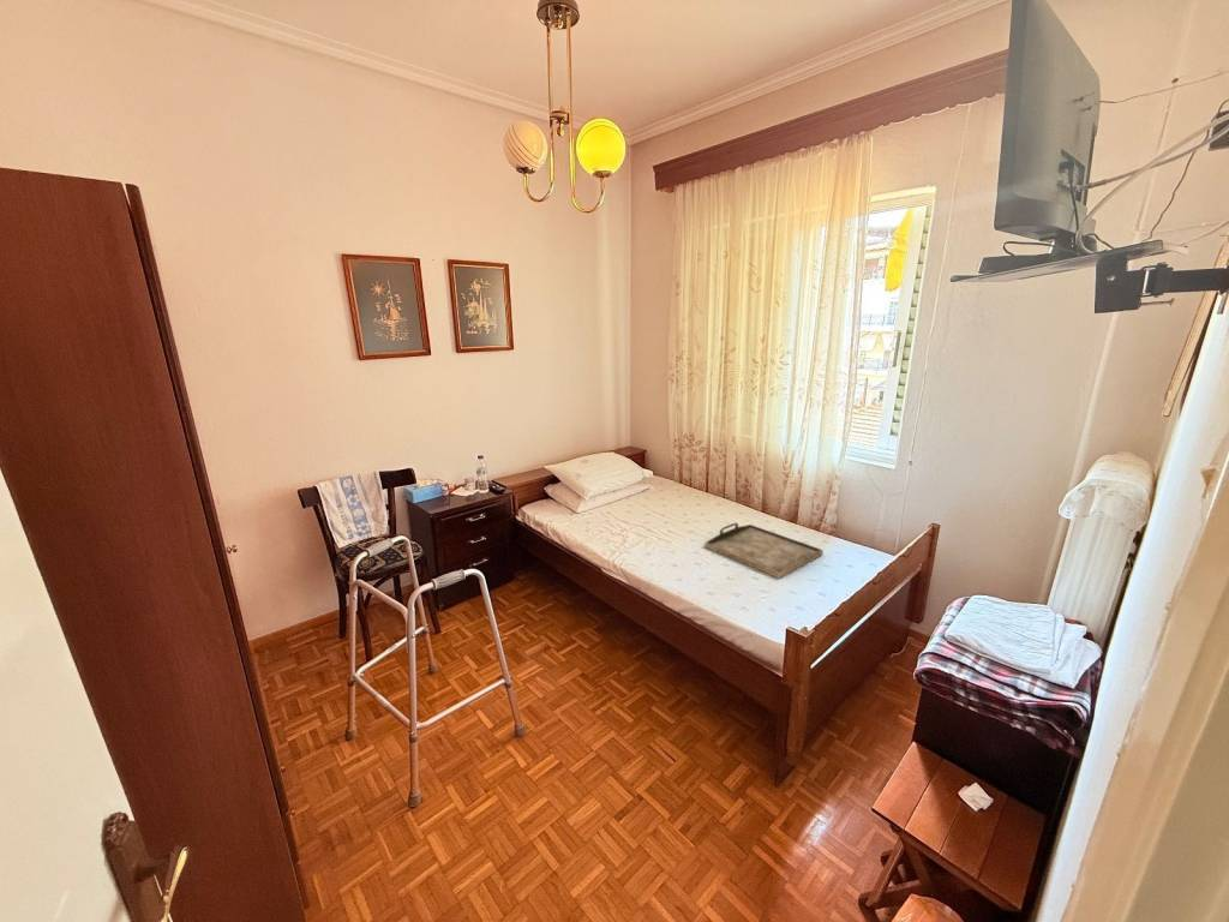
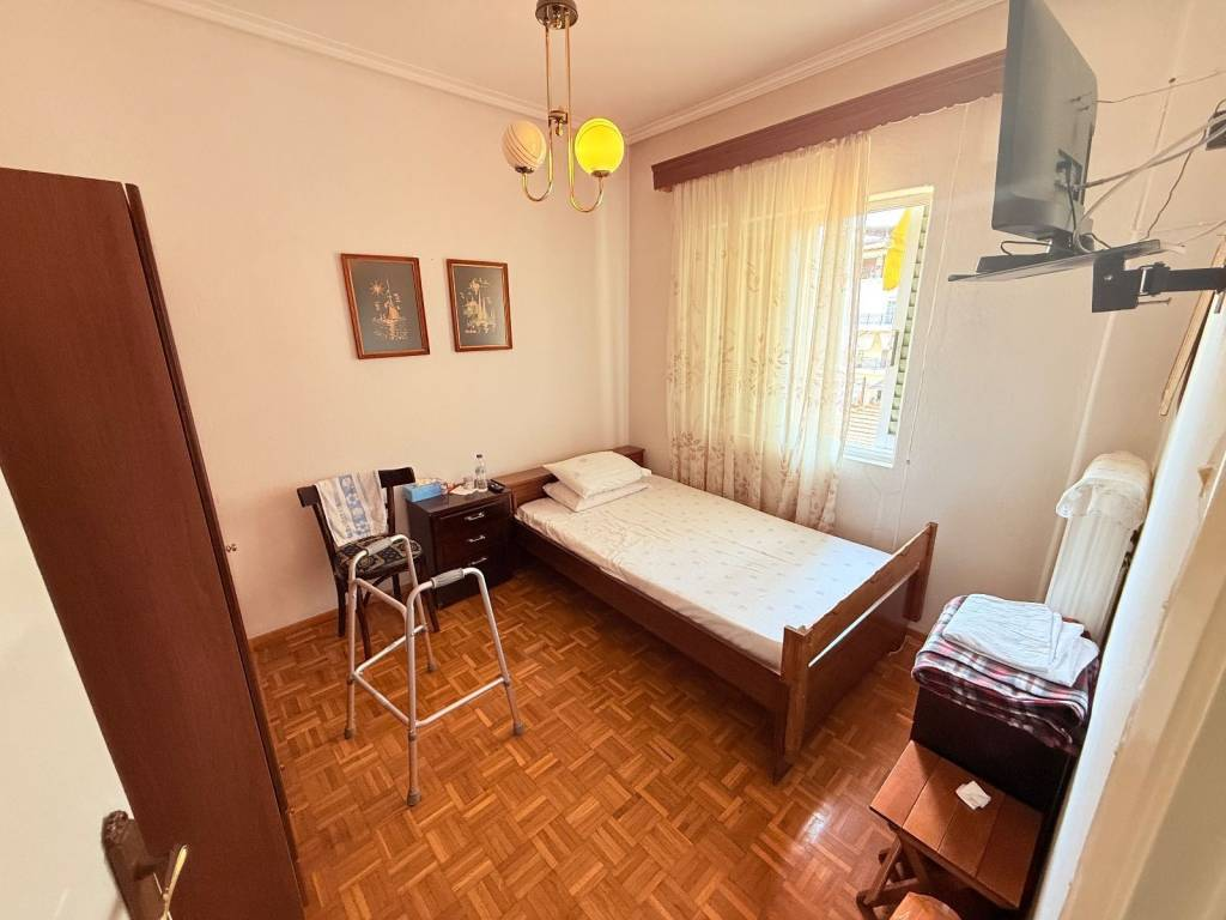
- serving tray (762, 544)
